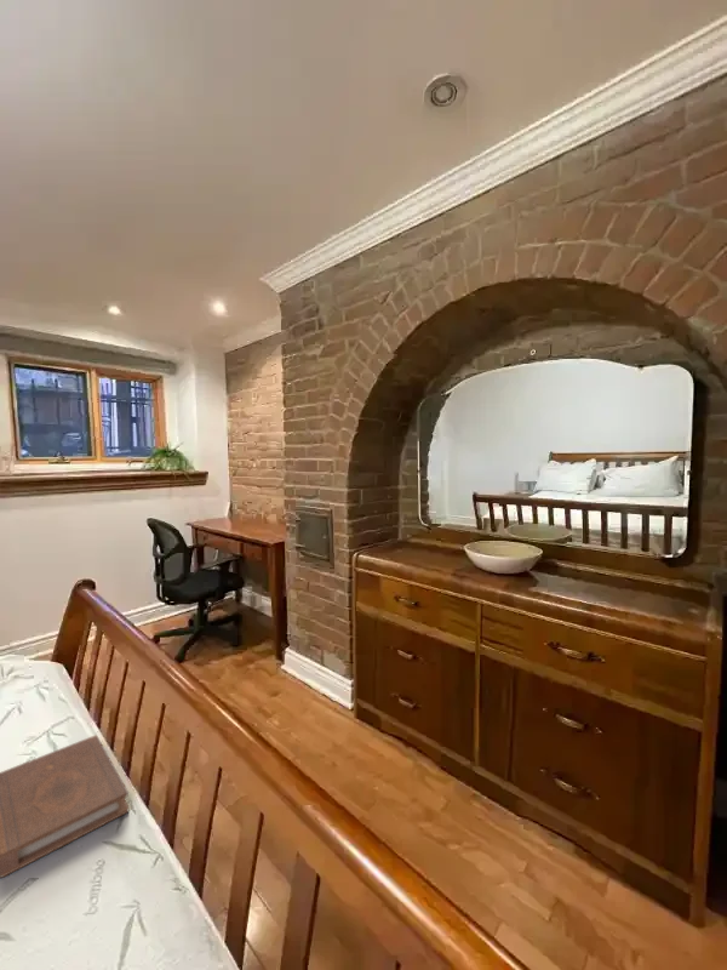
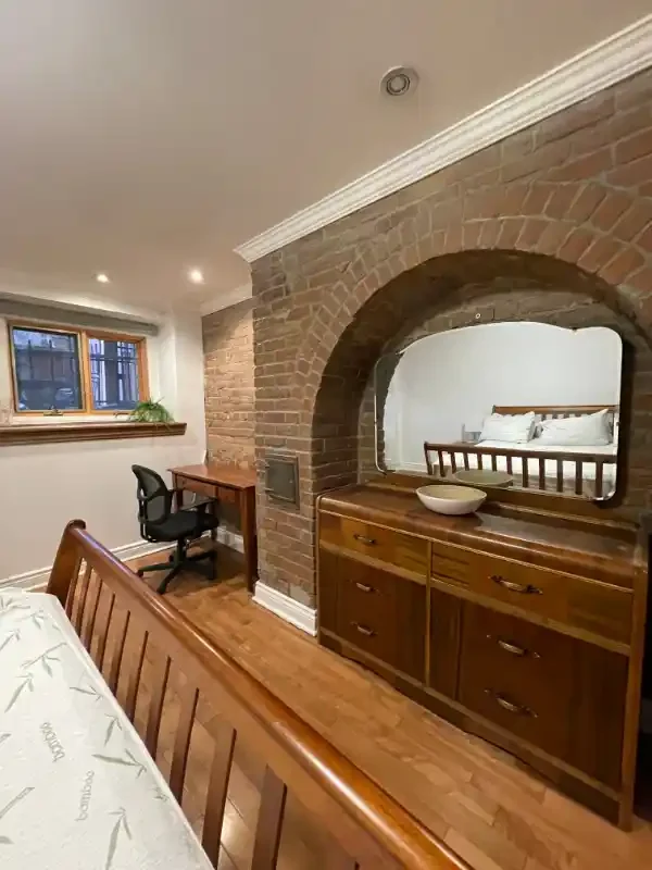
- book (53, 795)
